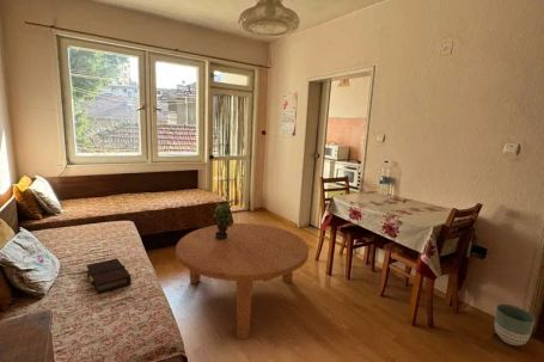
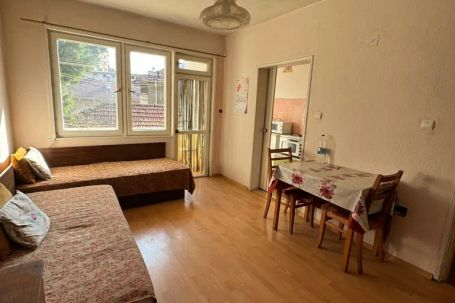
- book (108, 274)
- coffee table (243, 270)
- potted plant (225, 219)
- planter (512, 326)
